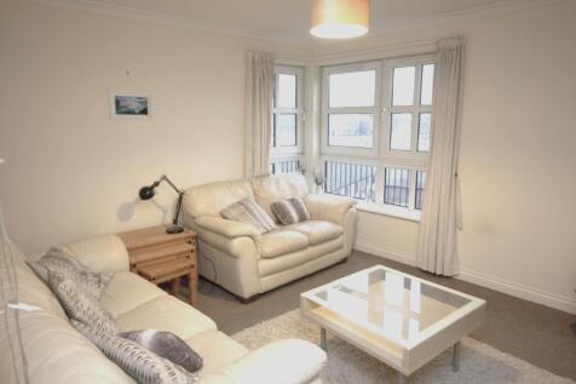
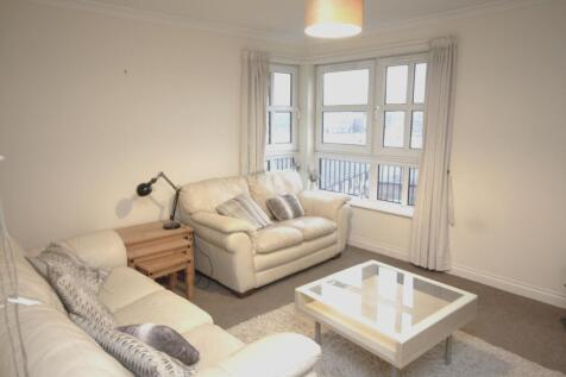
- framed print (131, 105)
